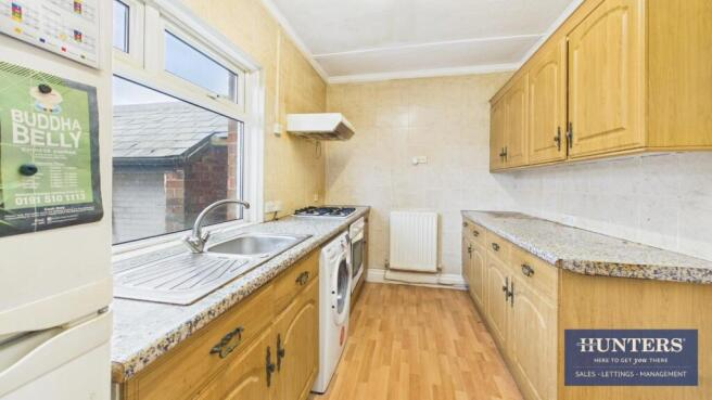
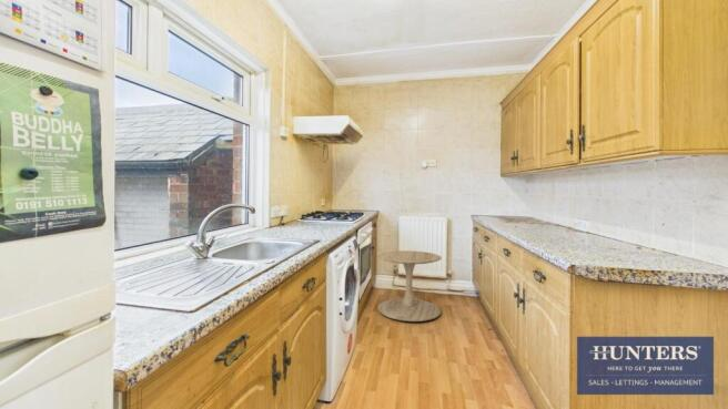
+ side table (408, 282)
